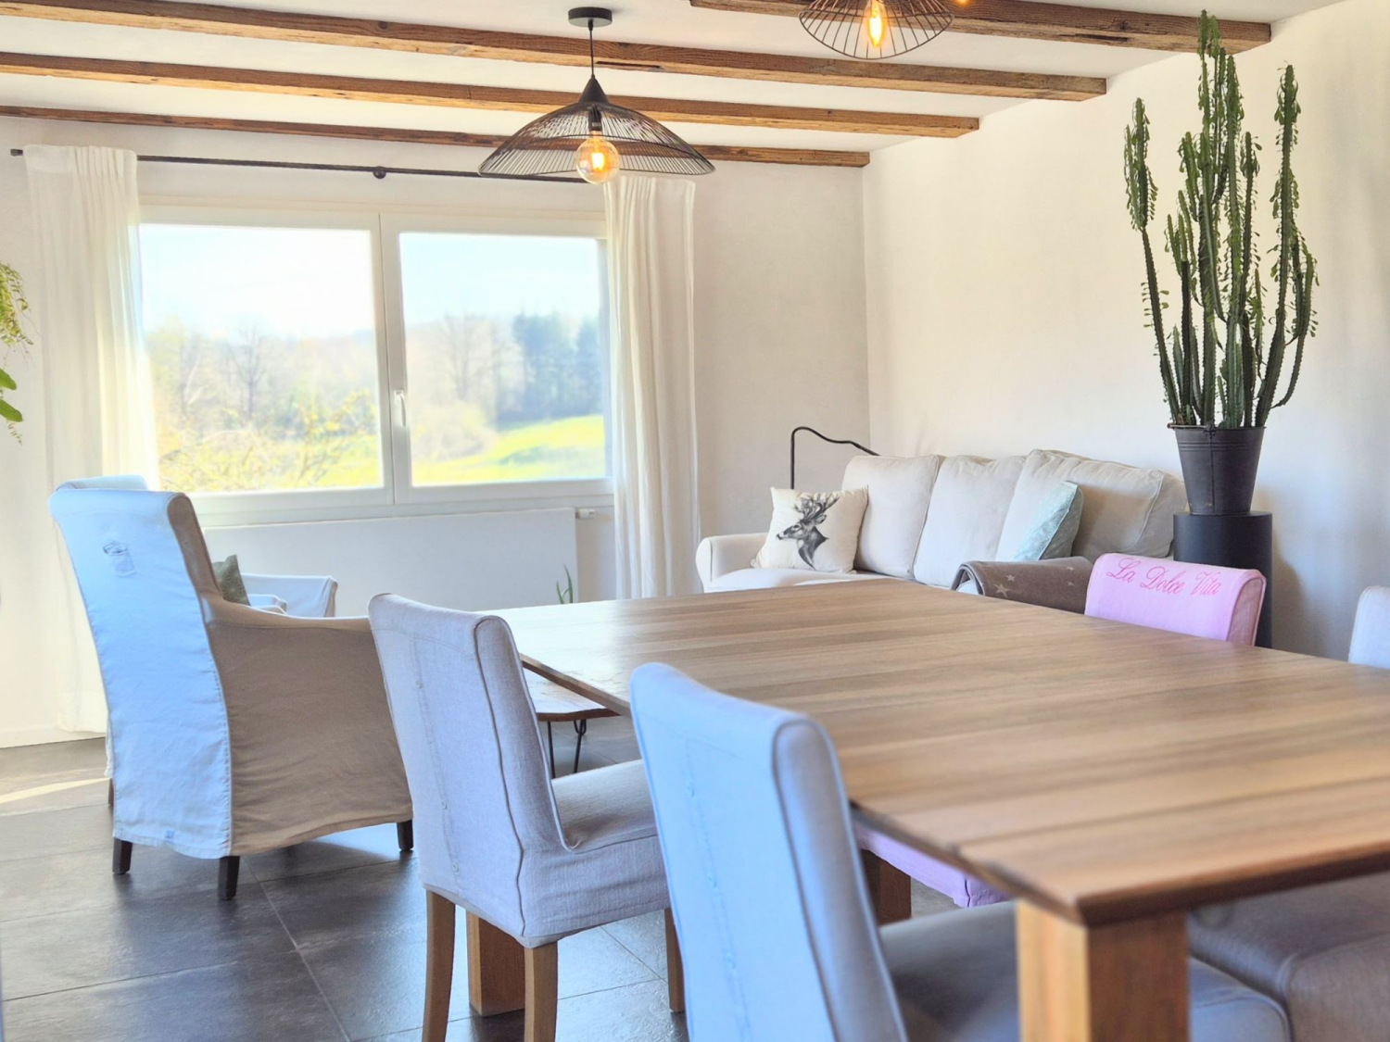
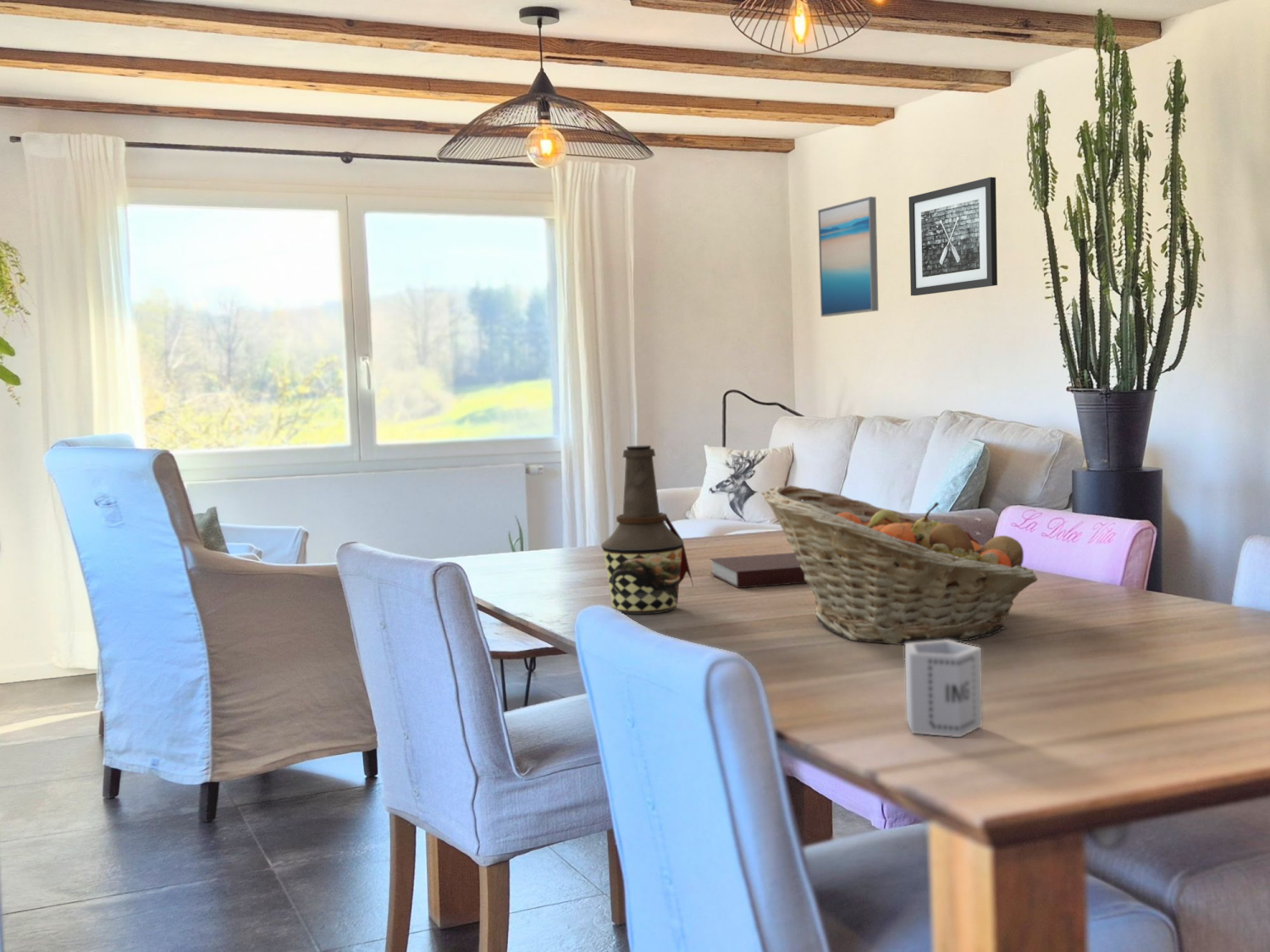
+ wall art (951, 239)
+ notebook (784, 568)
+ bottle (645, 527)
+ wall art (847, 258)
+ fruit basket (894, 554)
+ cup (937, 685)
